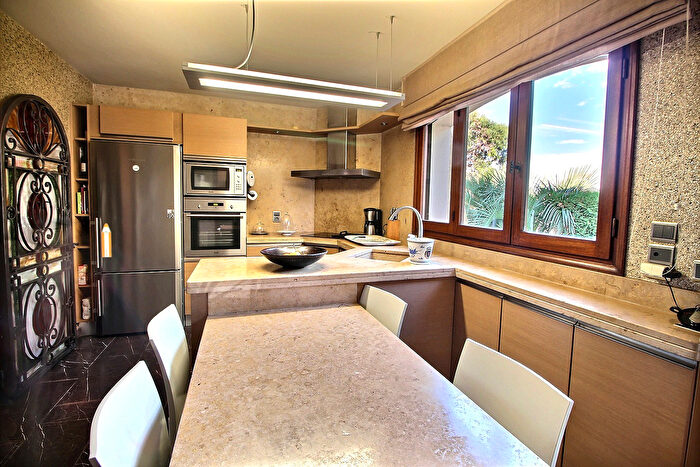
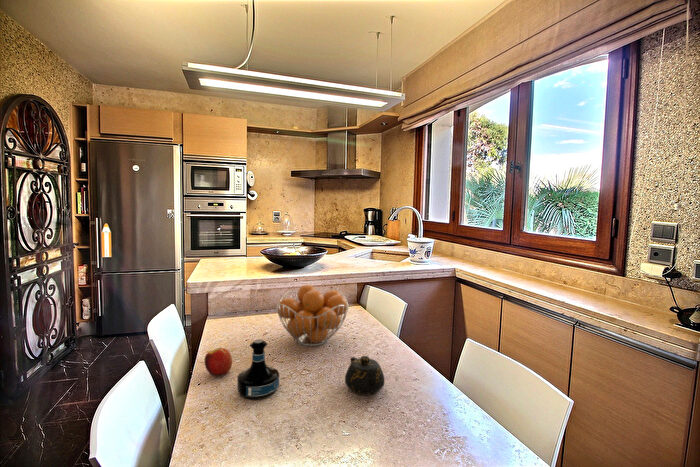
+ fruit basket (312, 314)
+ tequila bottle (258, 365)
+ teapot (365, 373)
+ fruit (218, 361)
